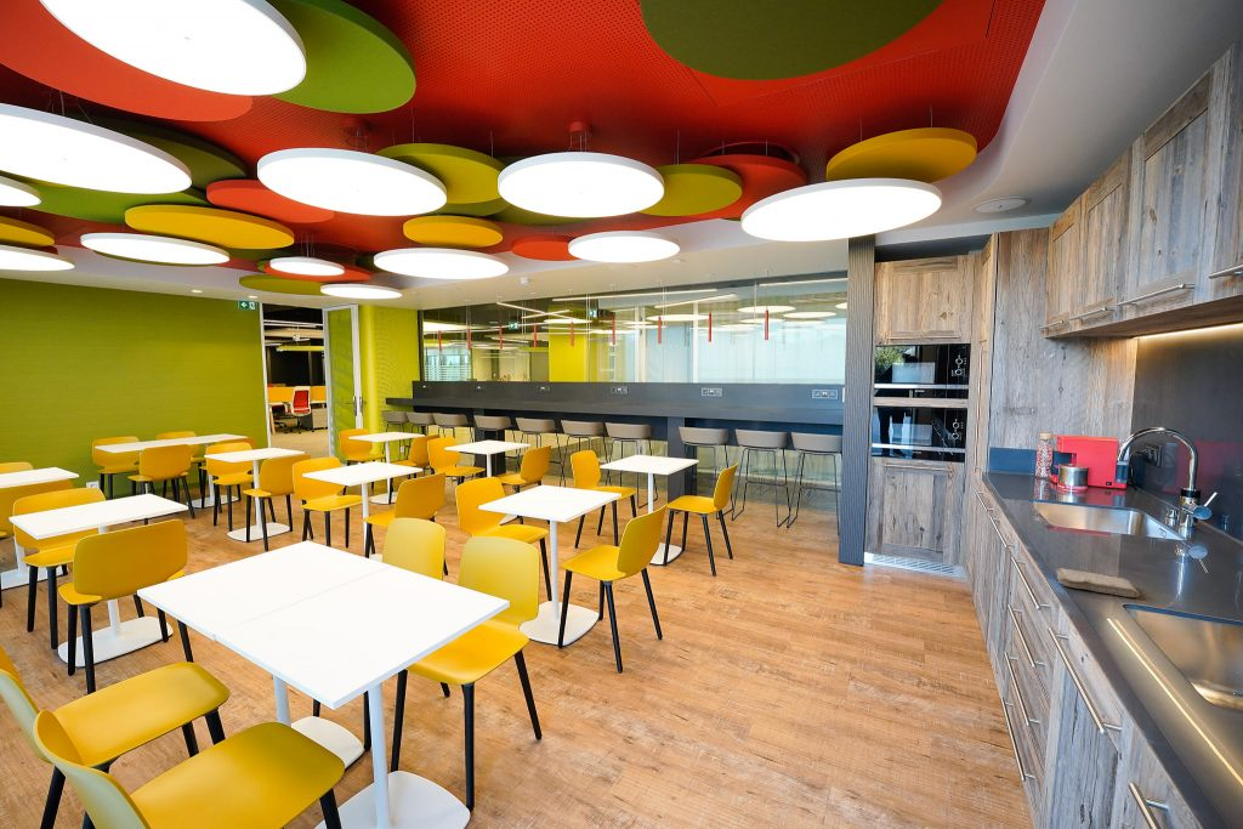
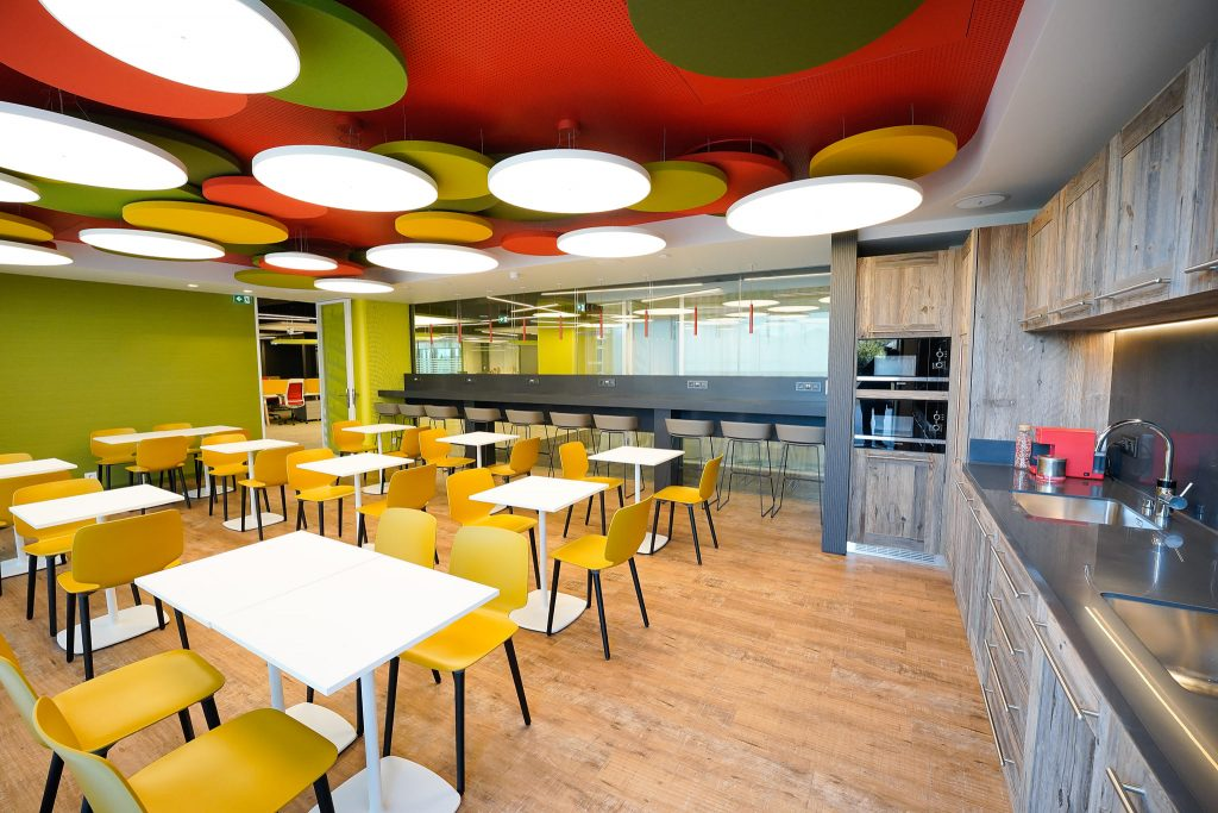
- washcloth (1094, 581)
